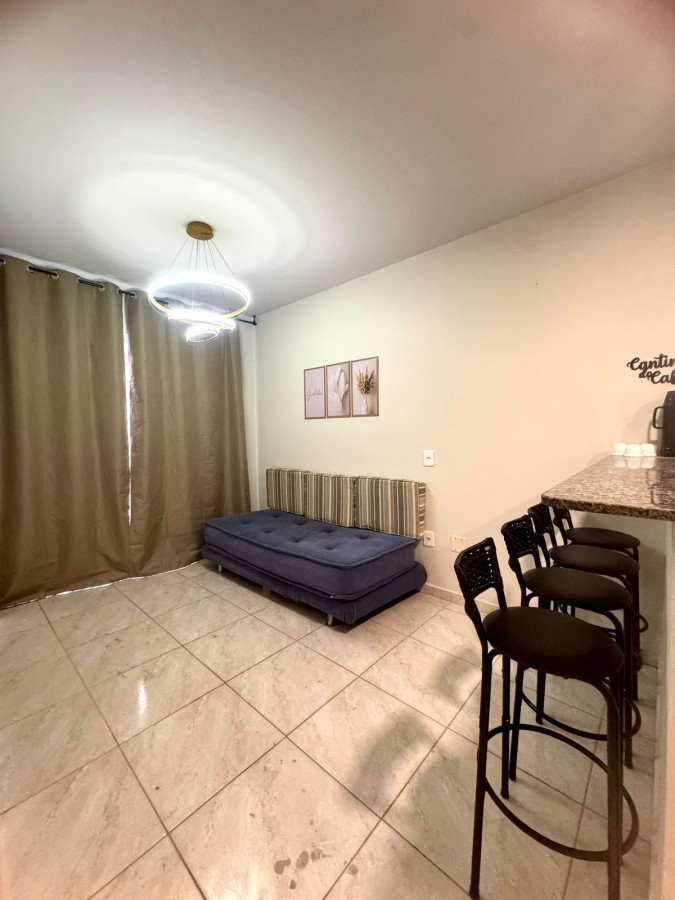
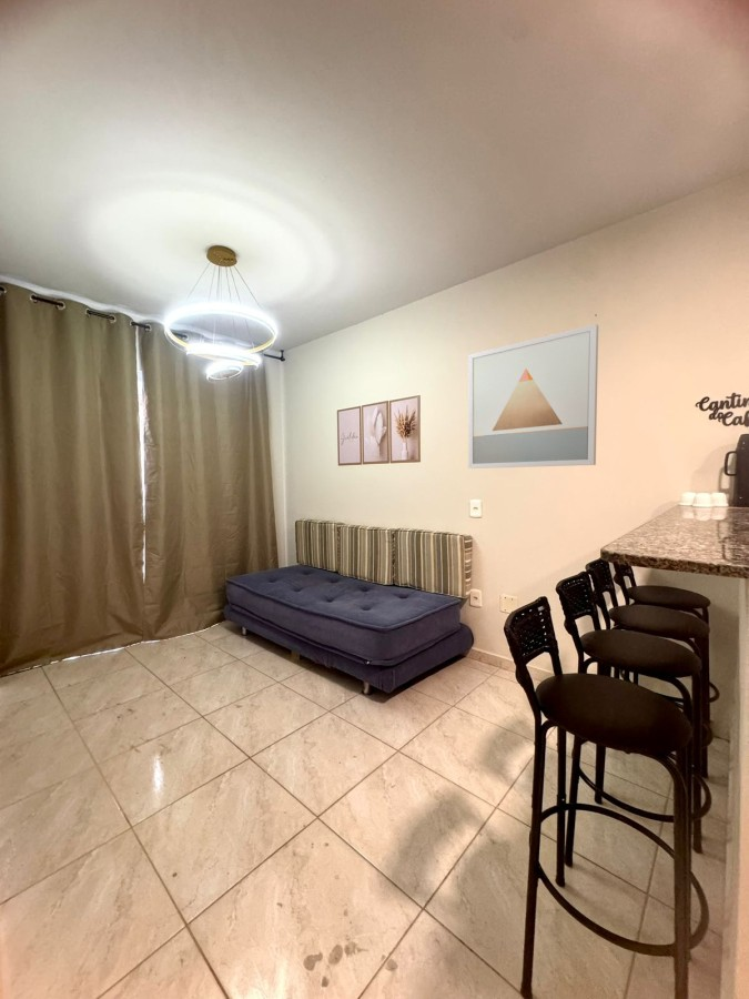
+ wall art (526, 404)
